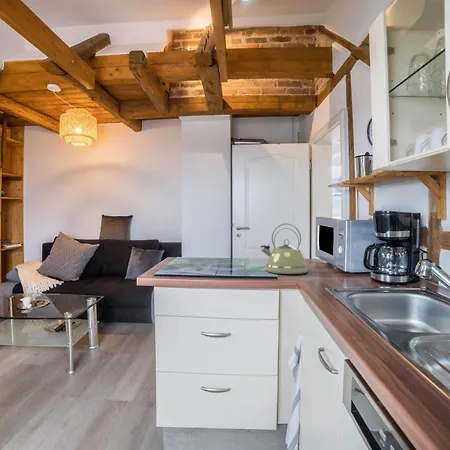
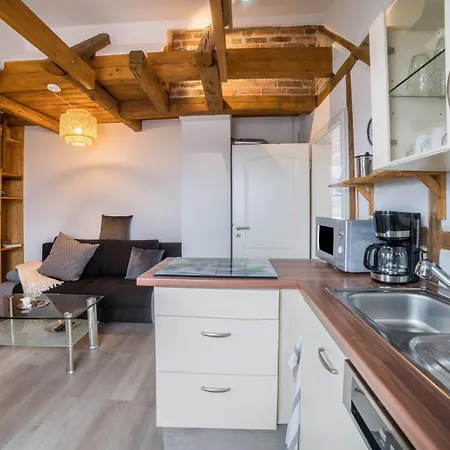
- kettle (283, 246)
